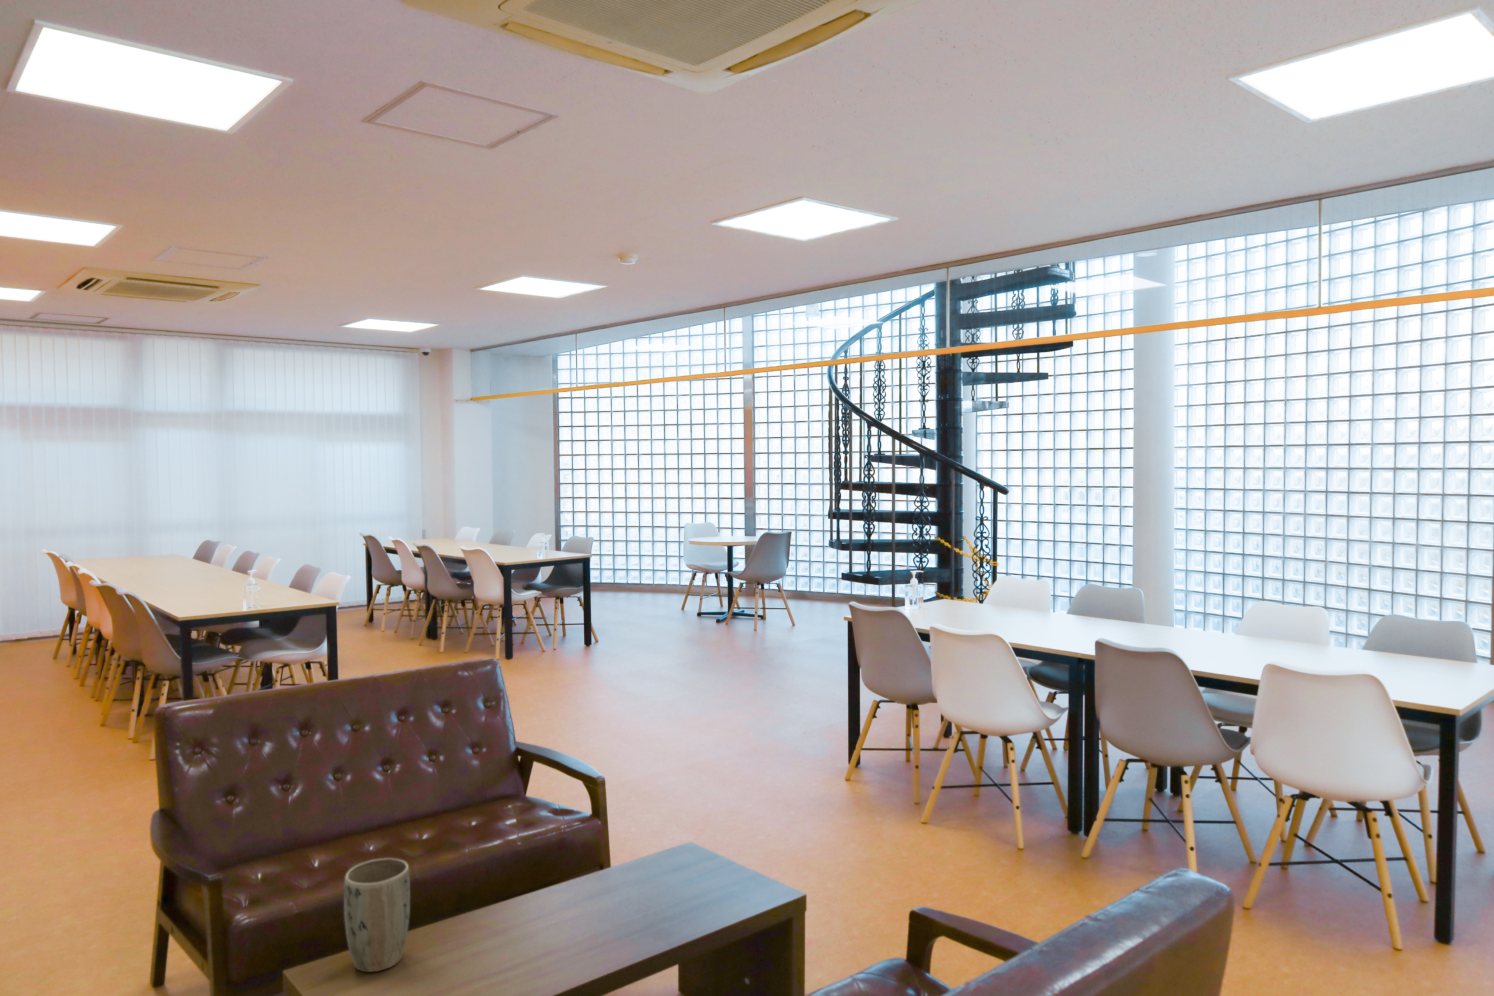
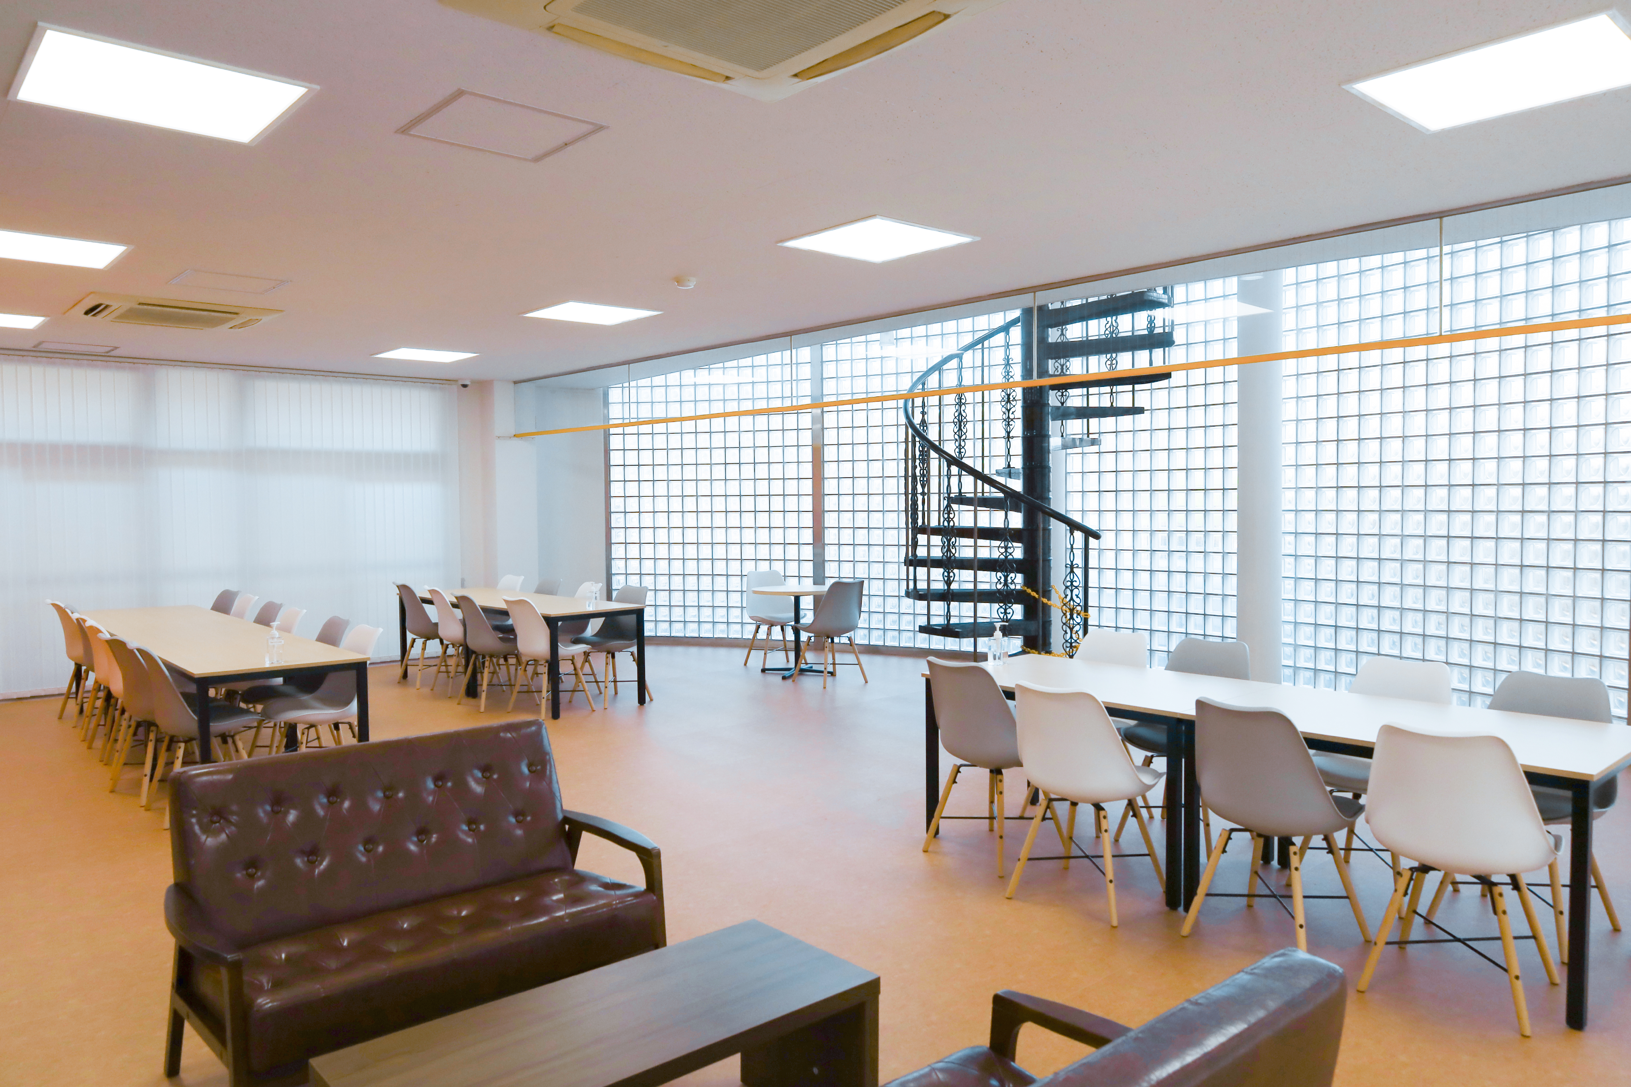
- plant pot (378, 915)
